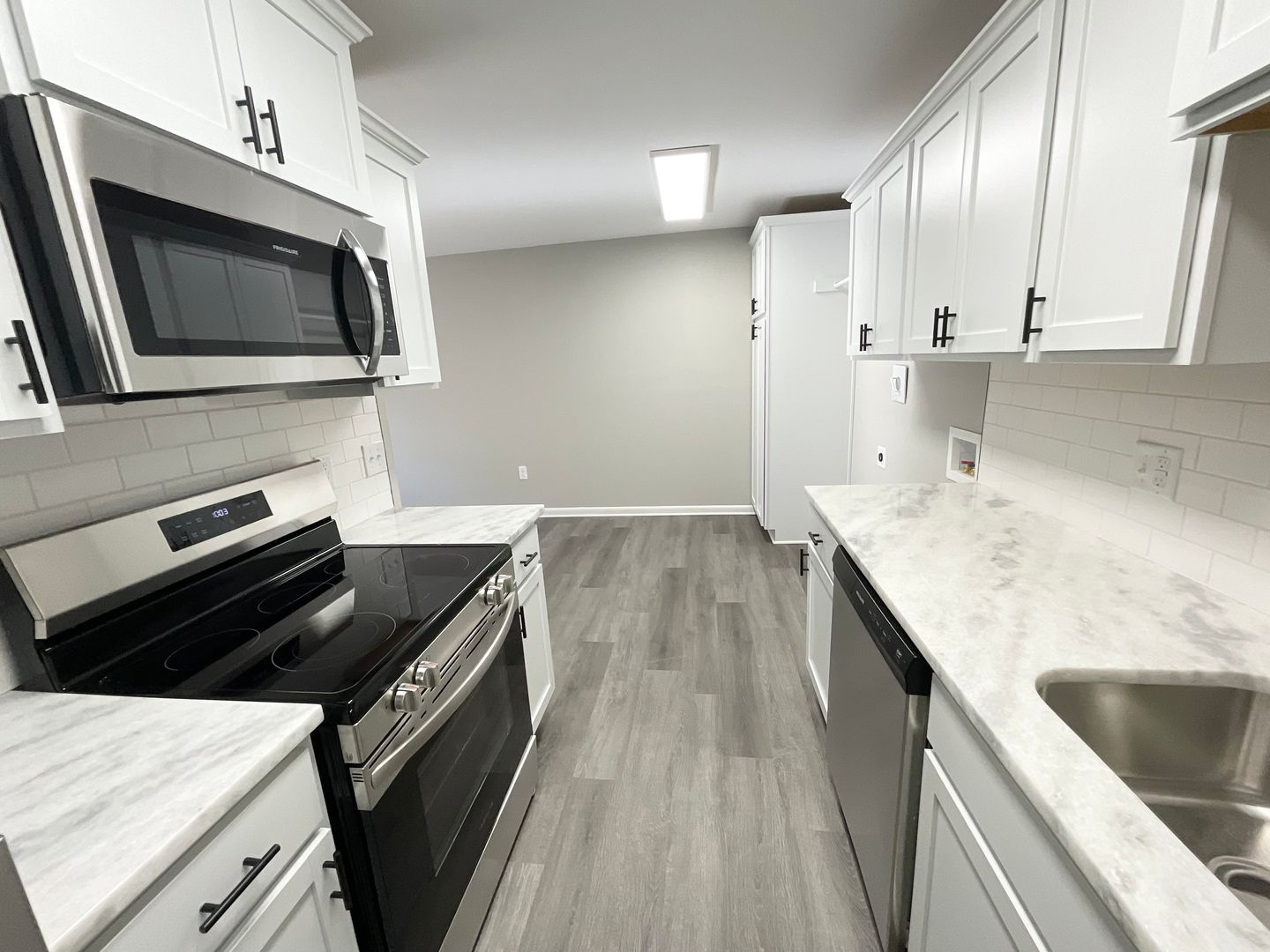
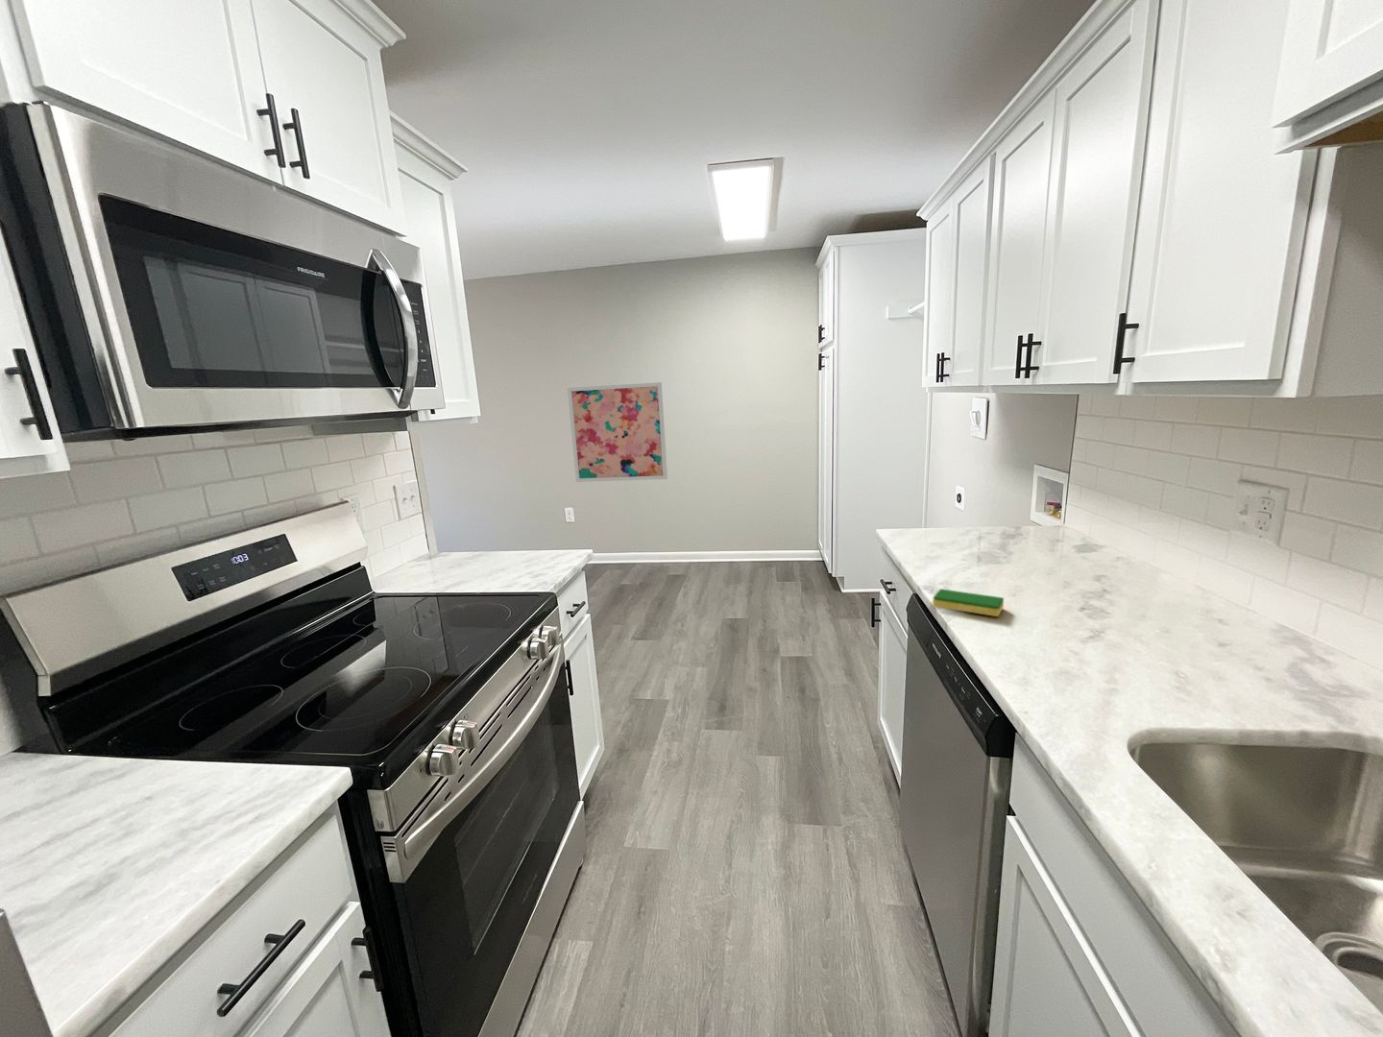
+ wall art (617, 434)
+ dish sponge (967, 602)
